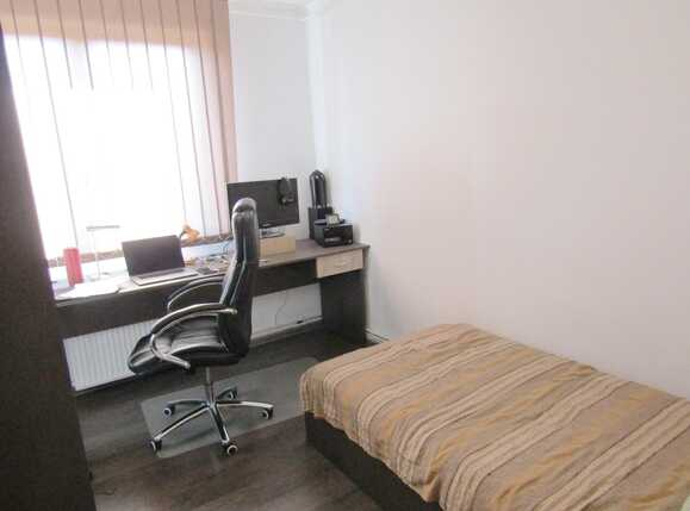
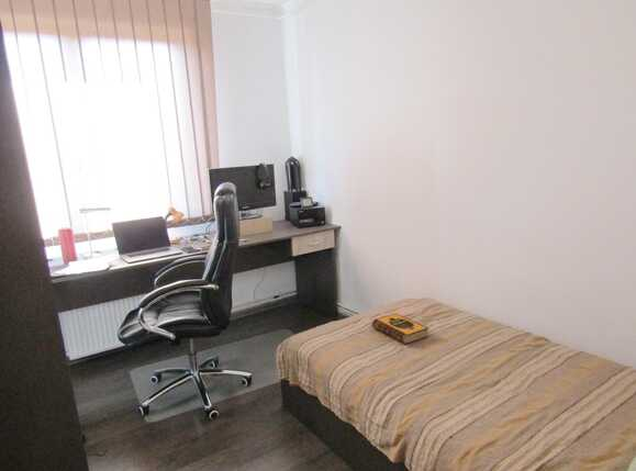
+ hardback book (399, 327)
